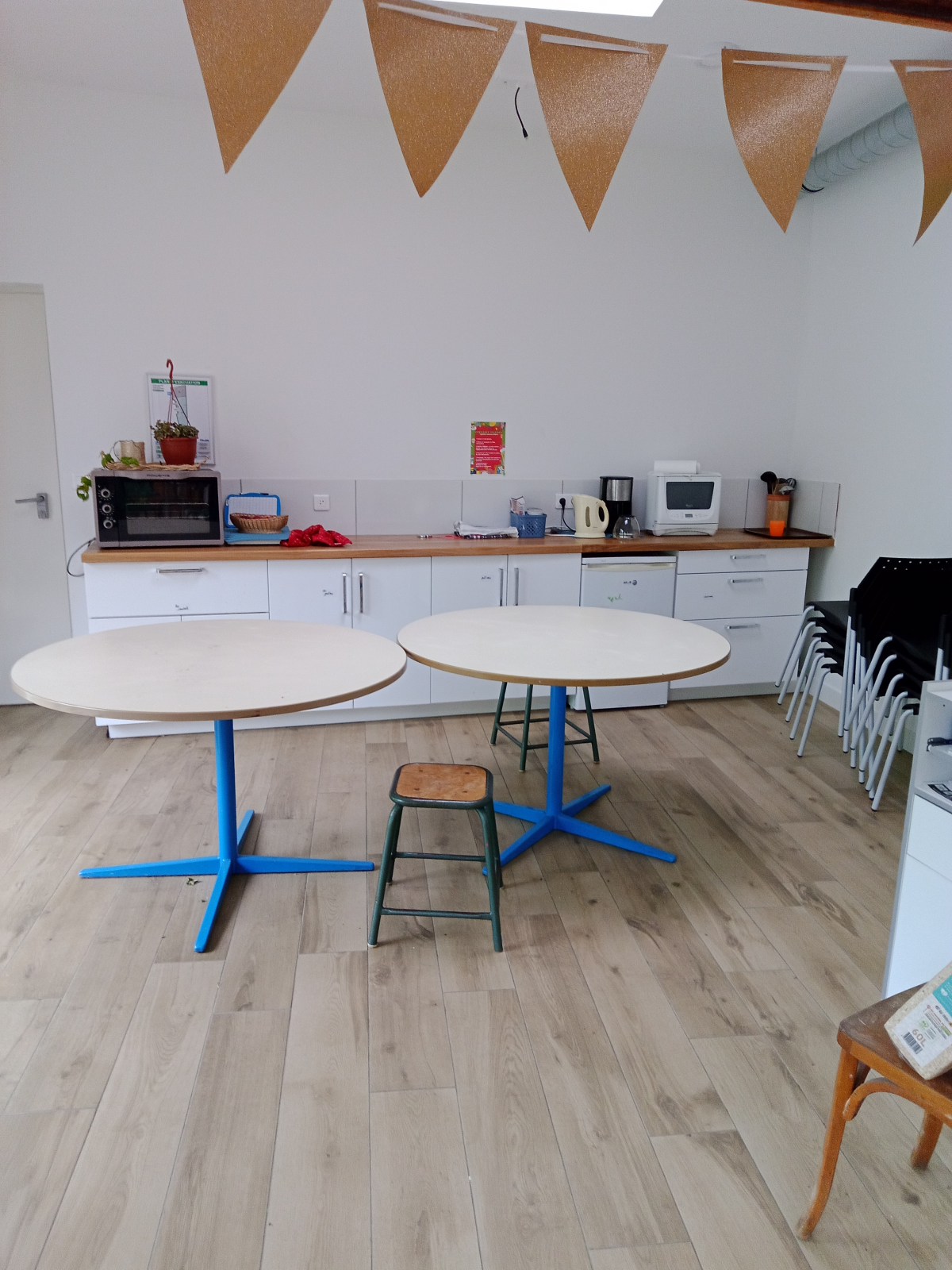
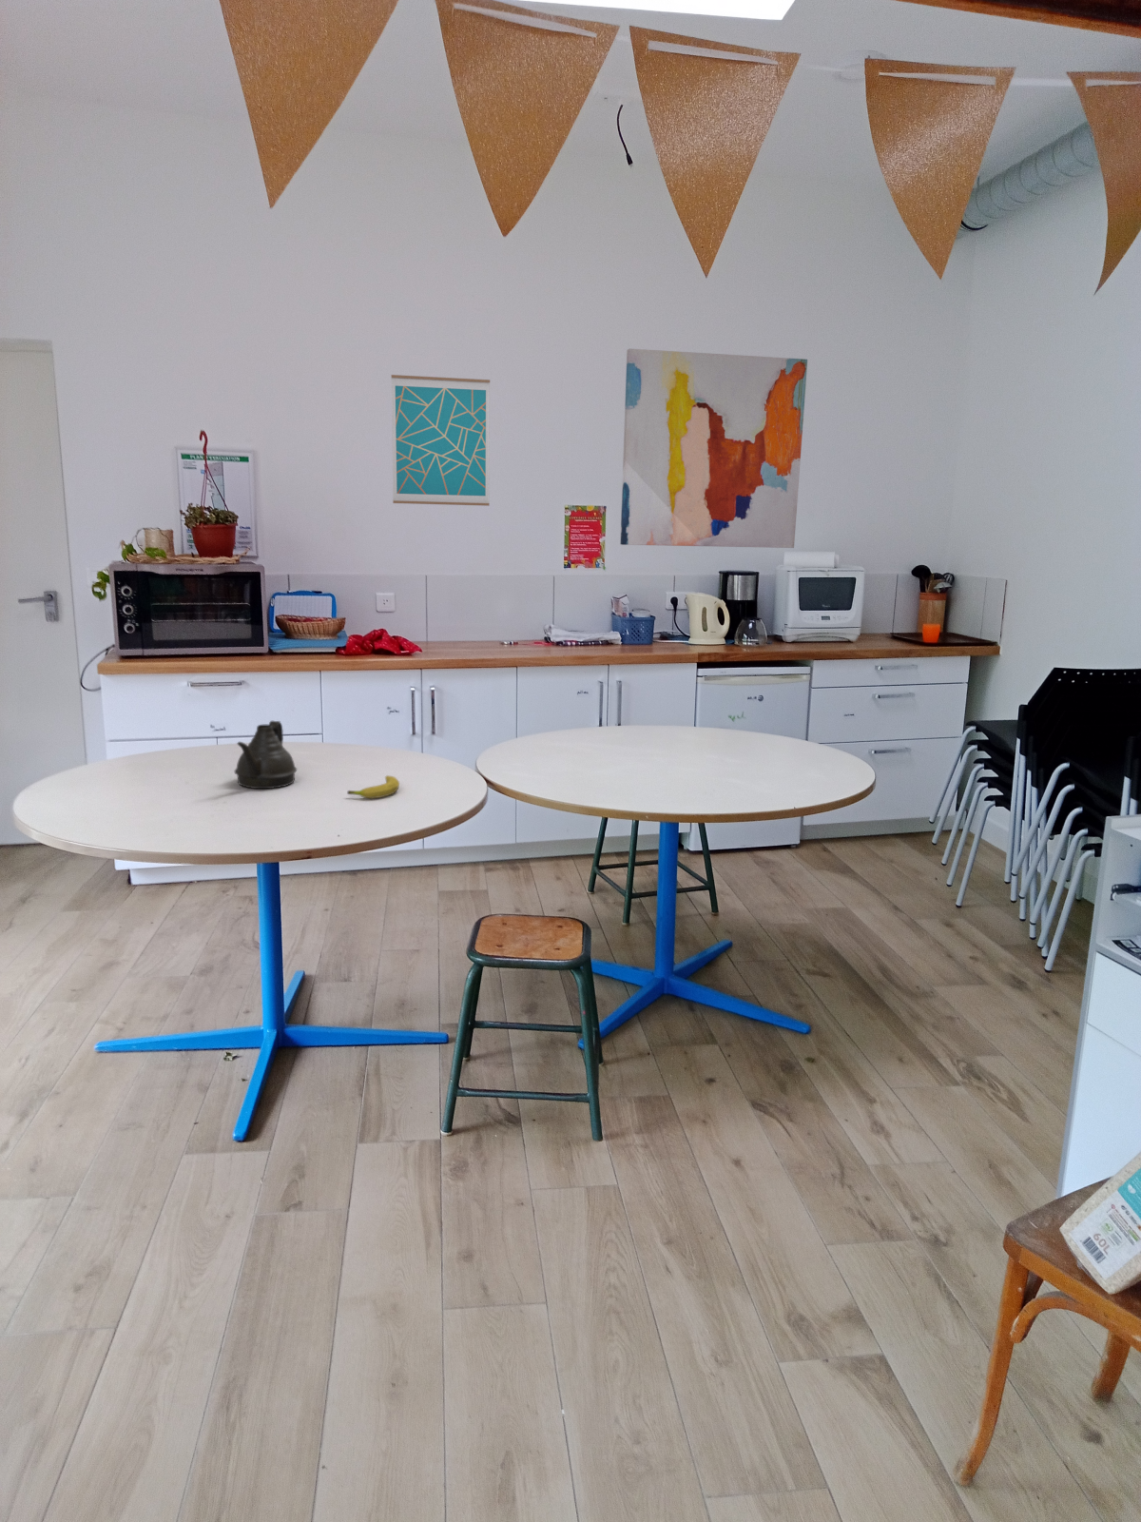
+ teapot (260, 756)
+ wall art (713, 452)
+ fruit (374, 786)
+ wall art (441, 441)
